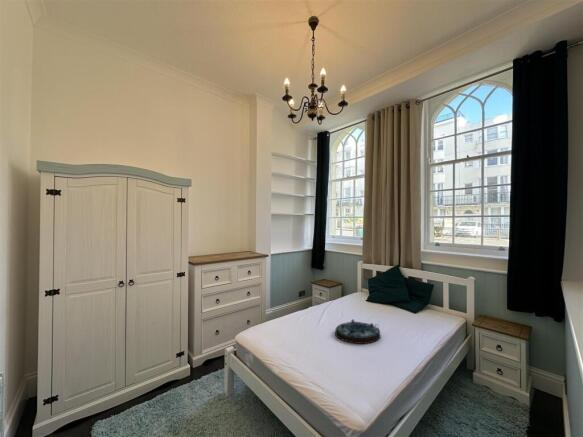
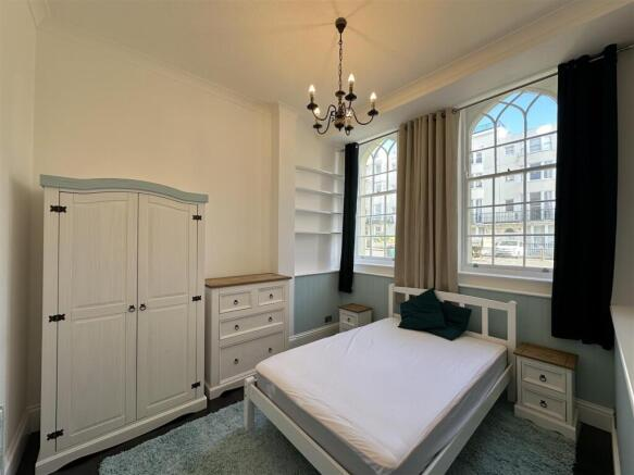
- serving tray (357, 329)
